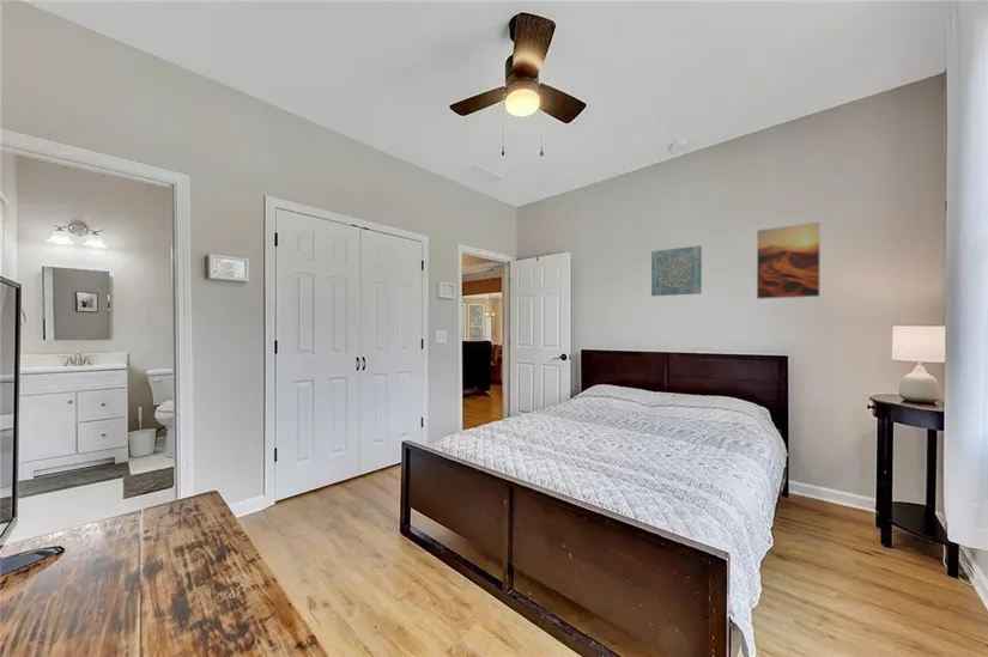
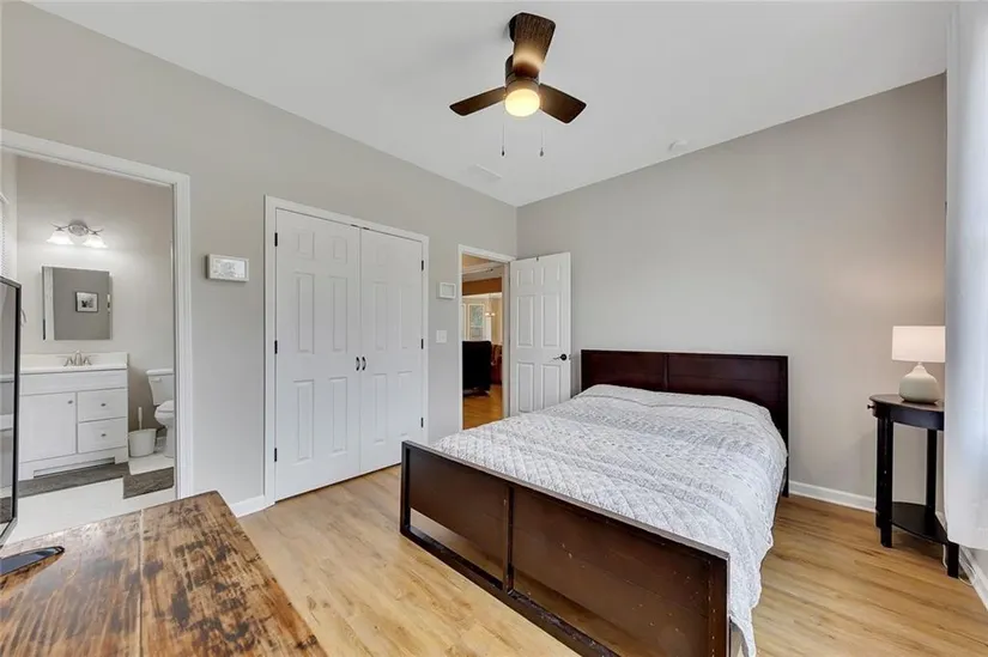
- wall art (675, 272)
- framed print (787, 262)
